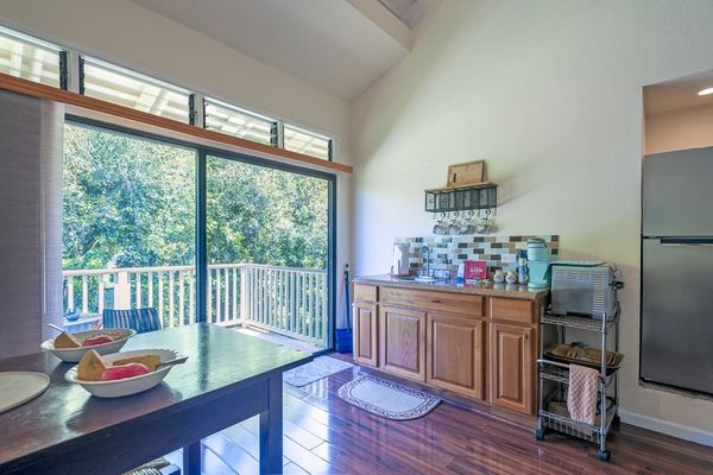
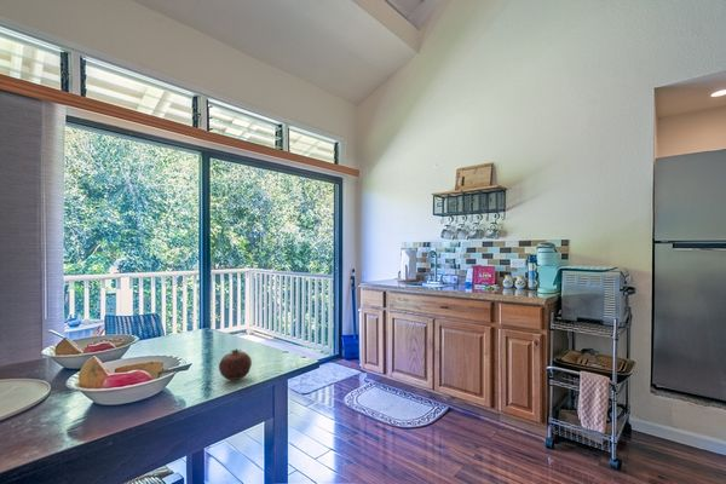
+ fruit (235, 363)
